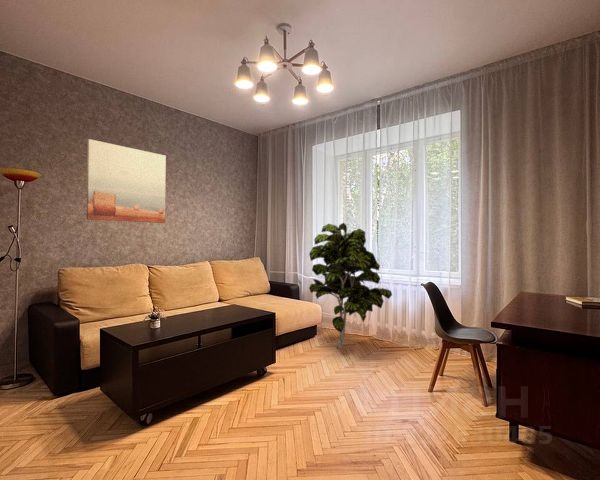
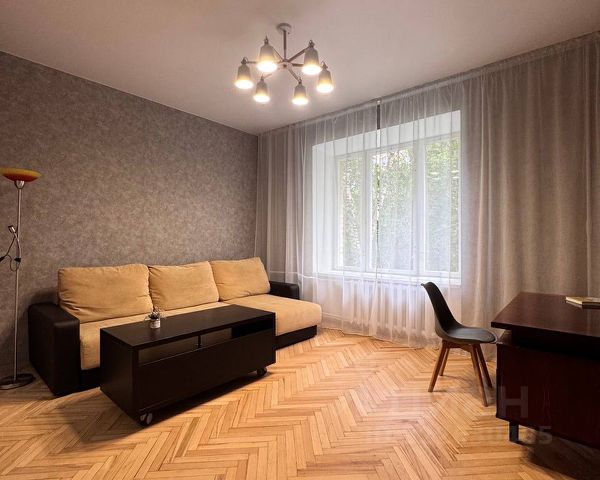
- wall art (129, 184)
- indoor plant (347, 285)
